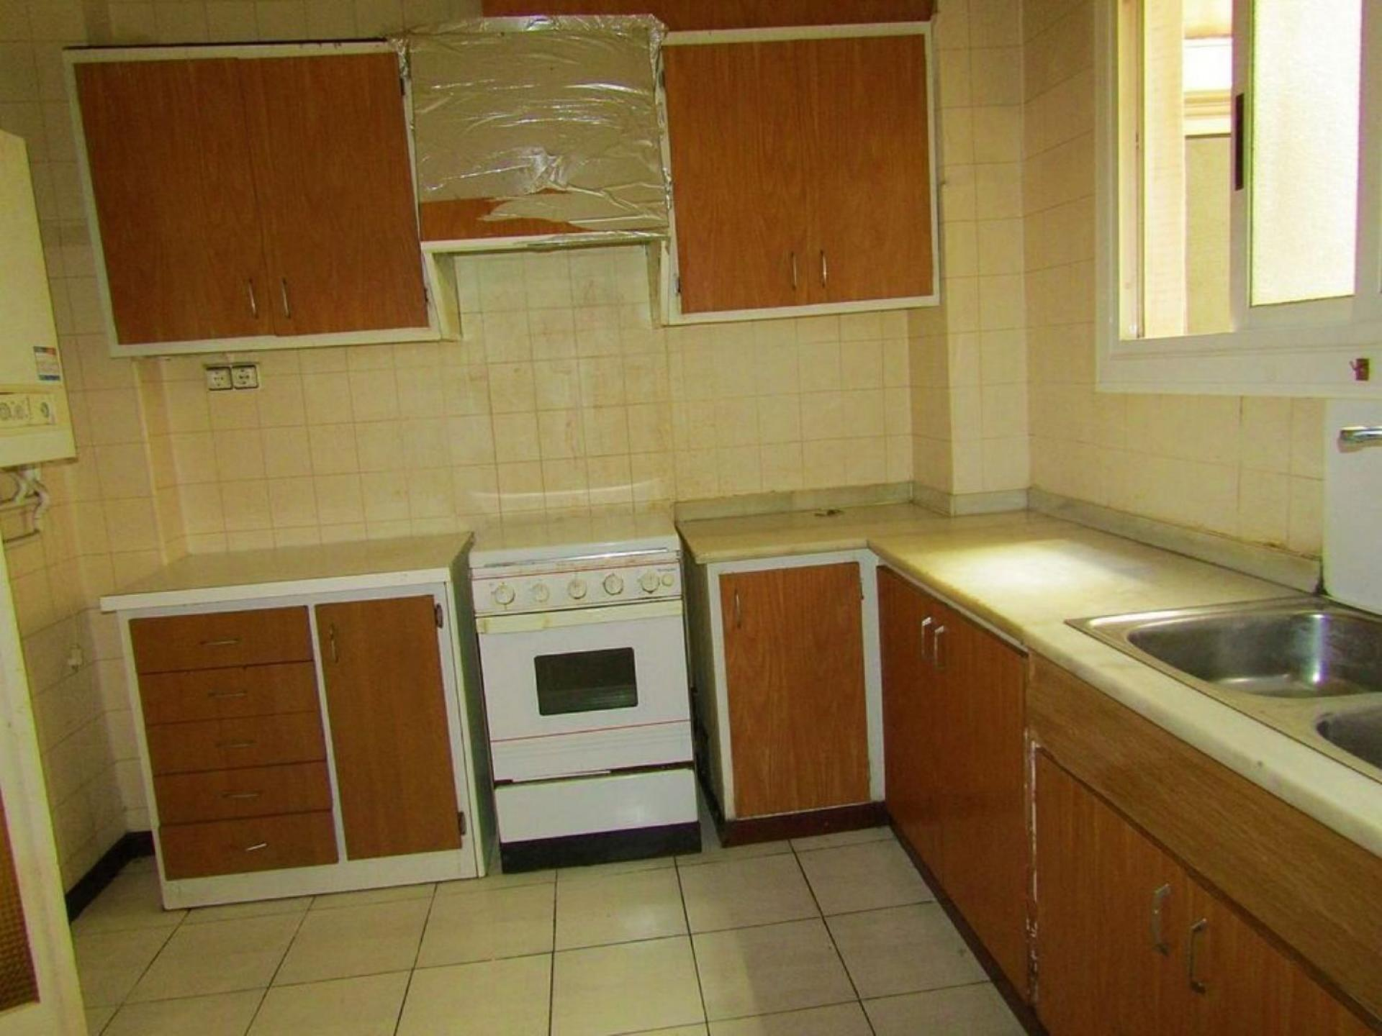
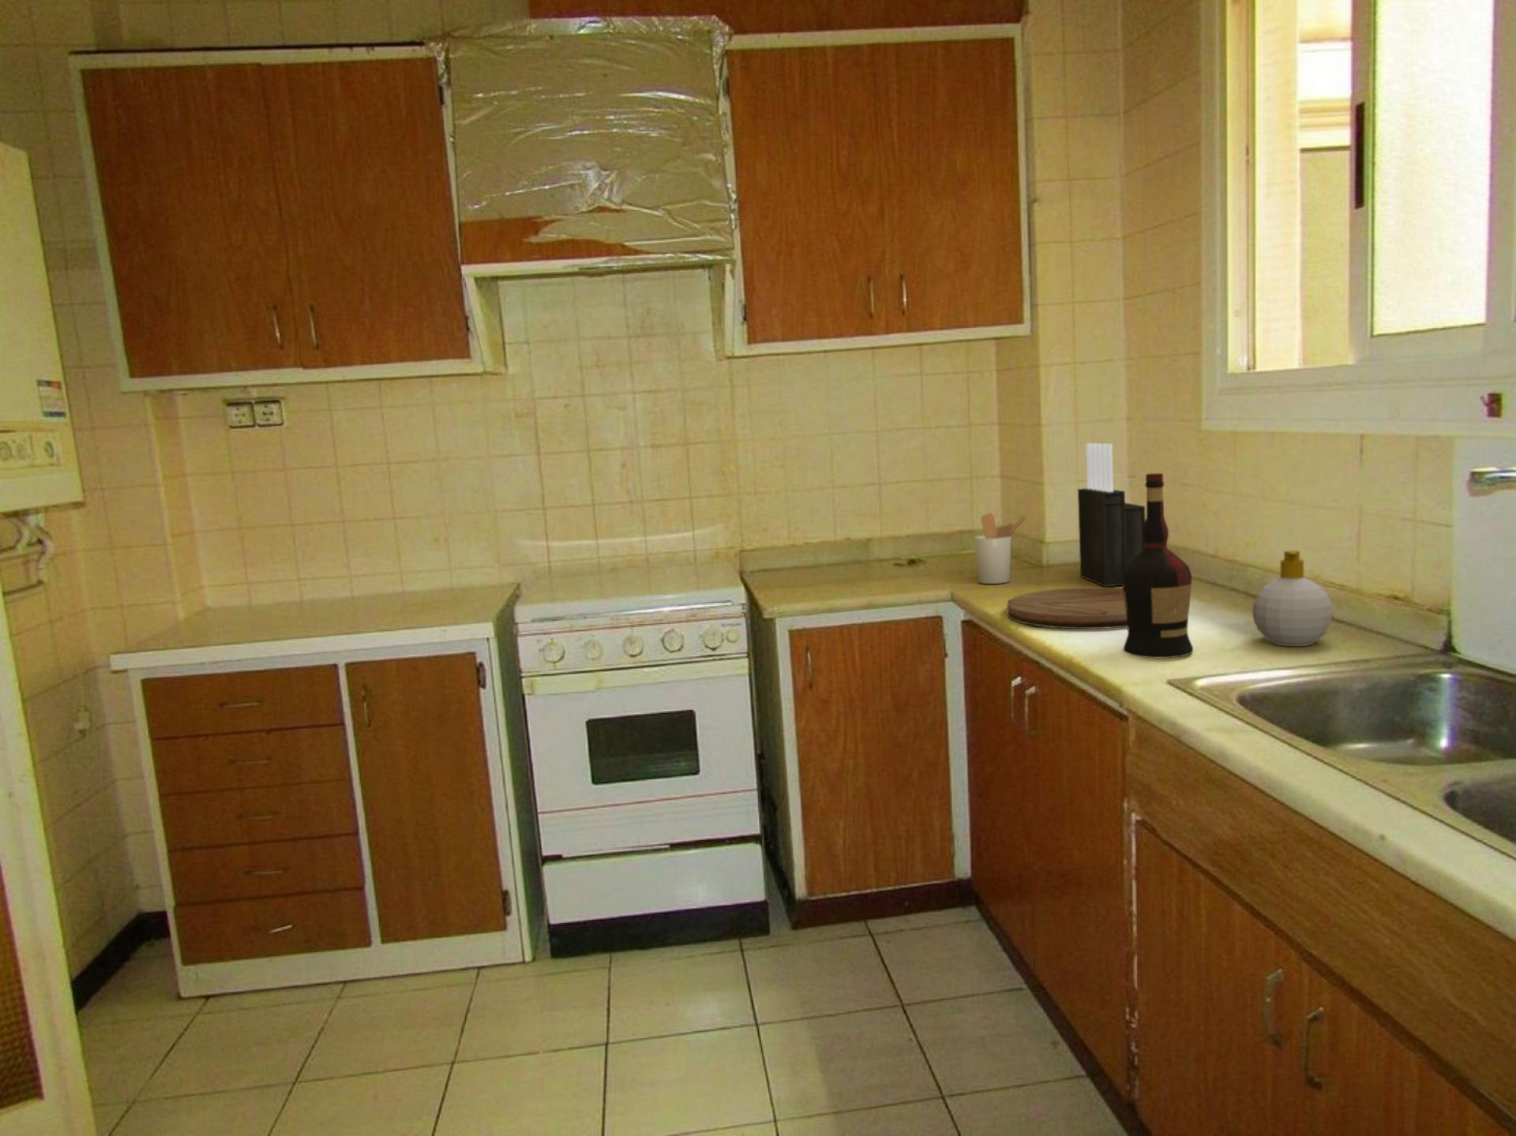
+ soap bottle (1292, 597)
+ cutting board (1089, 606)
+ knife block (1115, 511)
+ liquor (1156, 563)
+ utensil holder (1002, 547)
